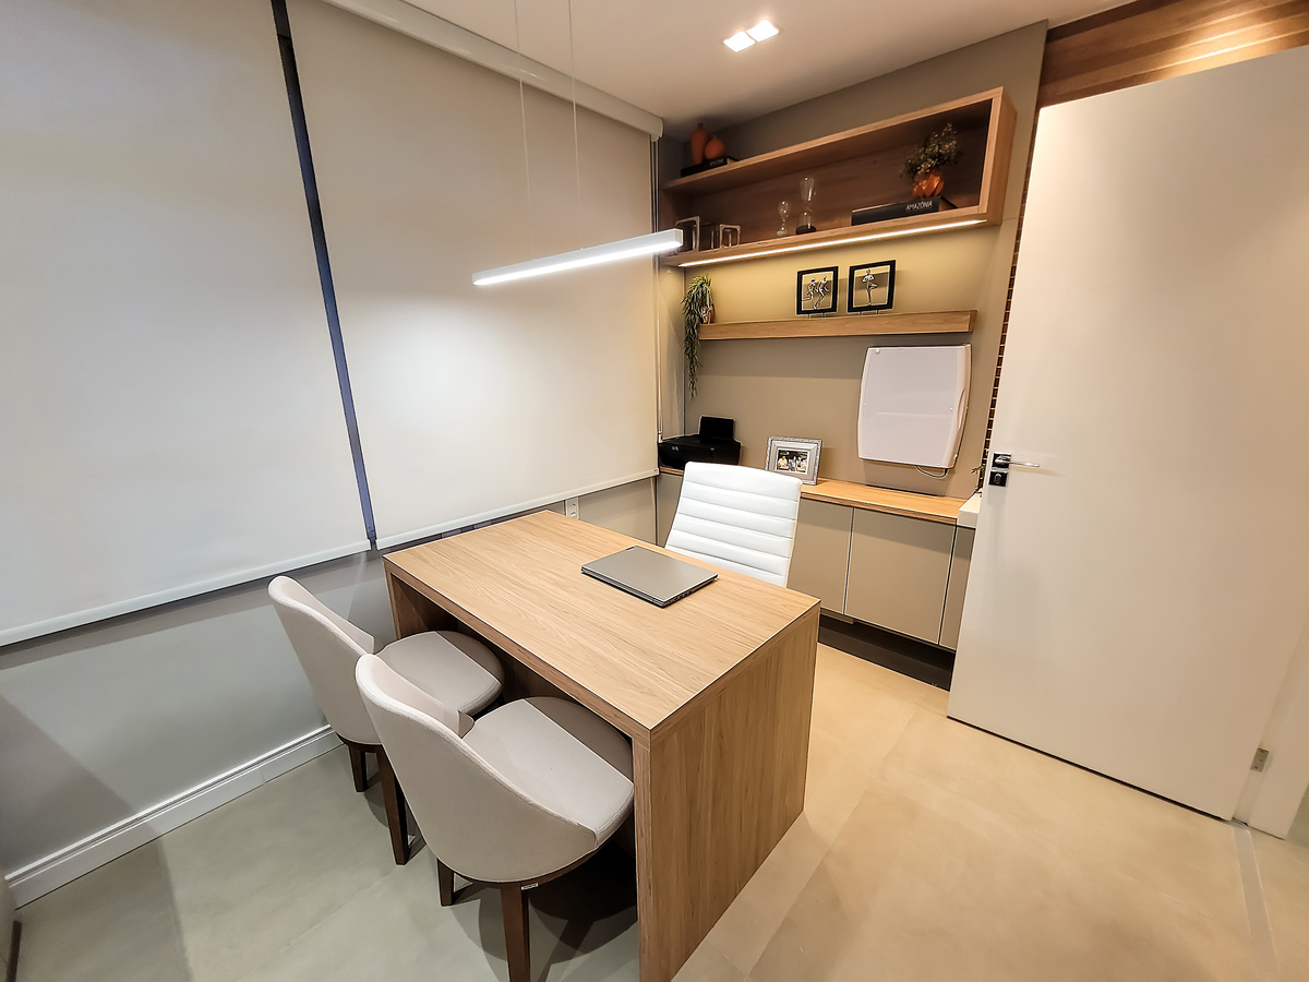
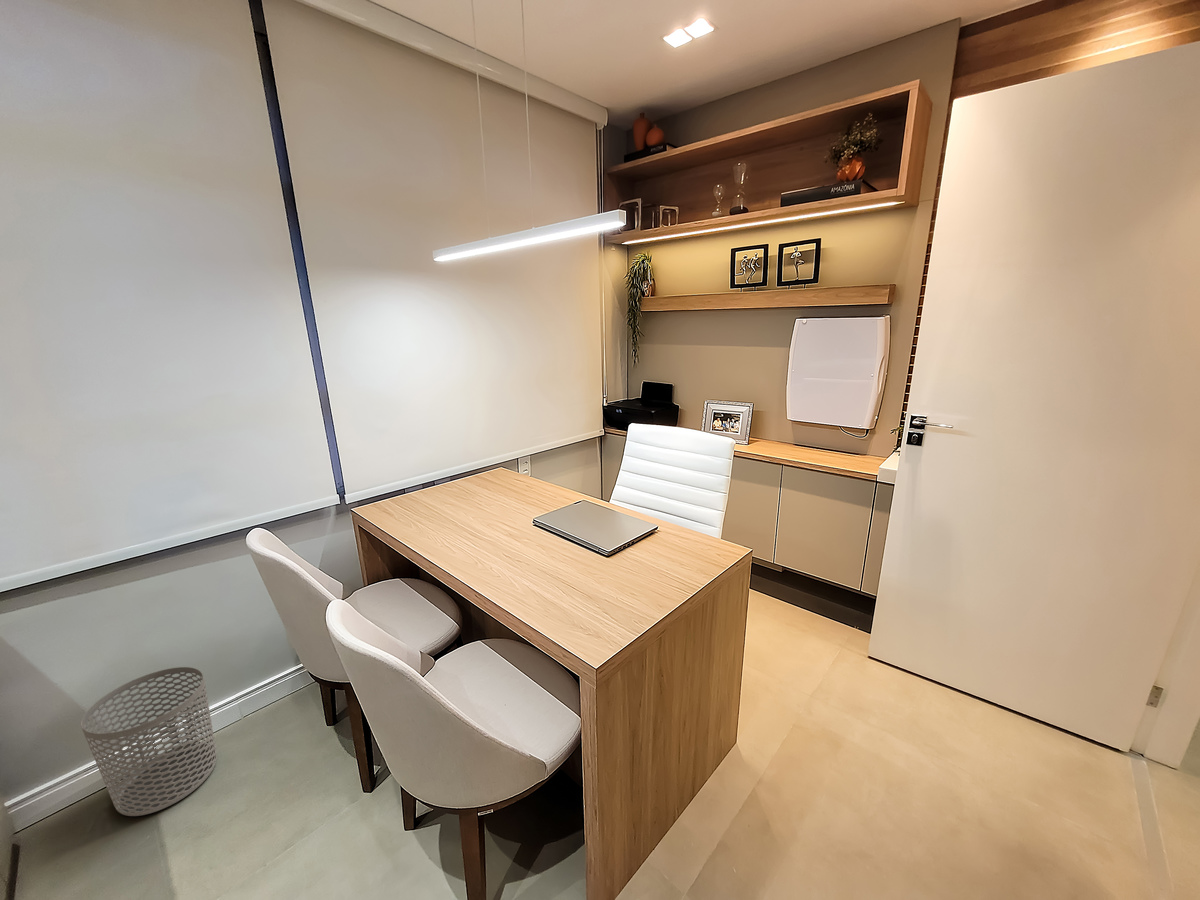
+ waste bin (157, 739)
